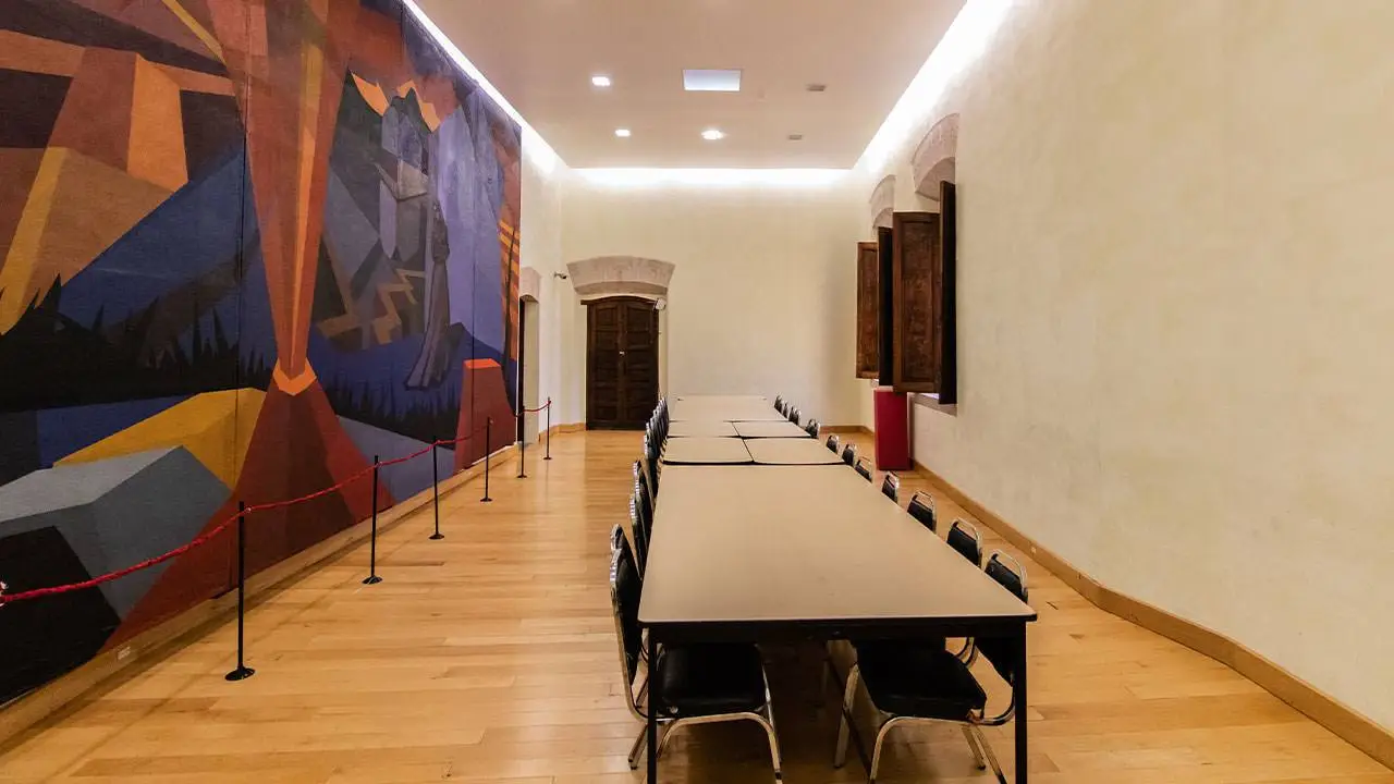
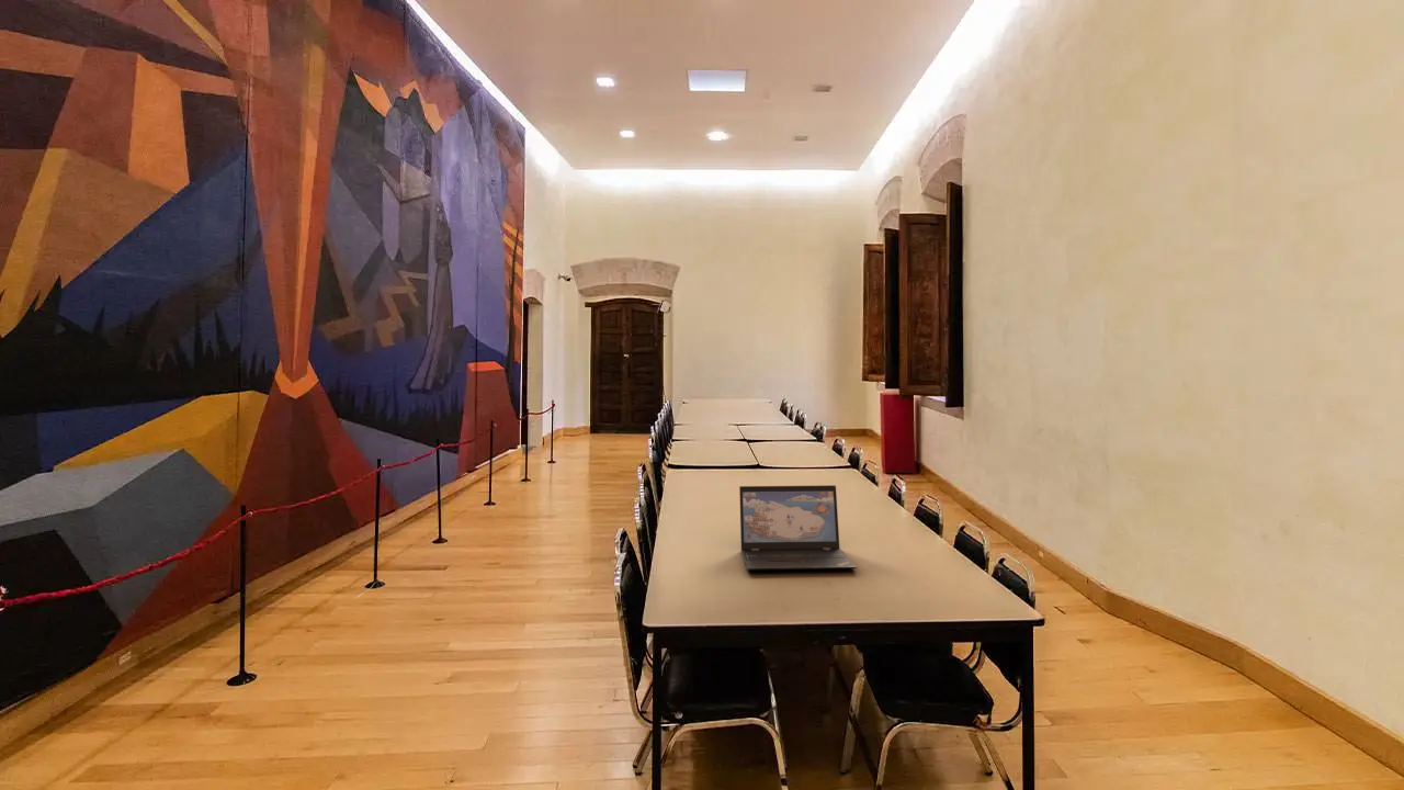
+ laptop (794, 526)
